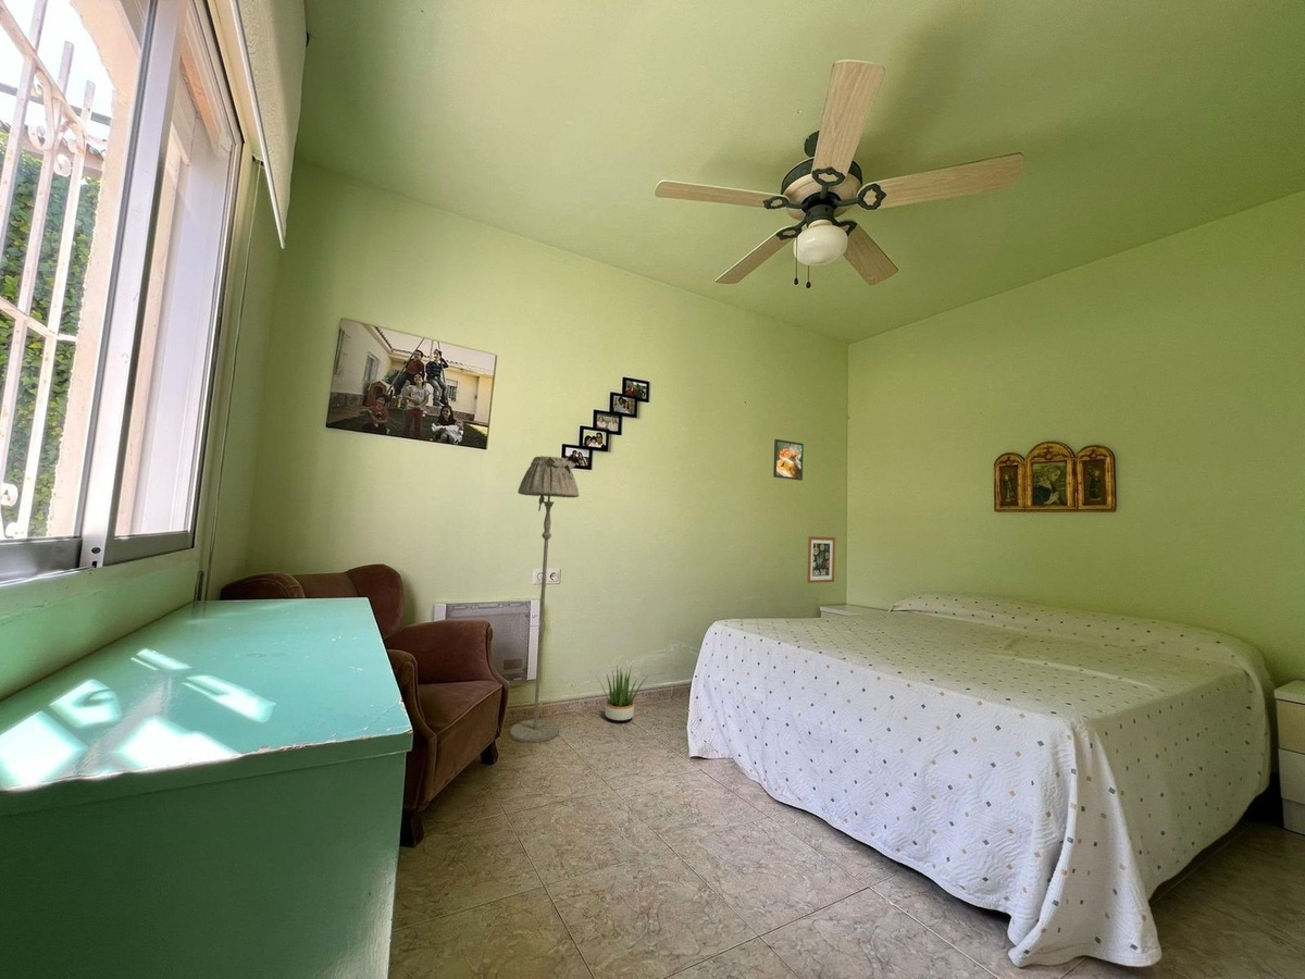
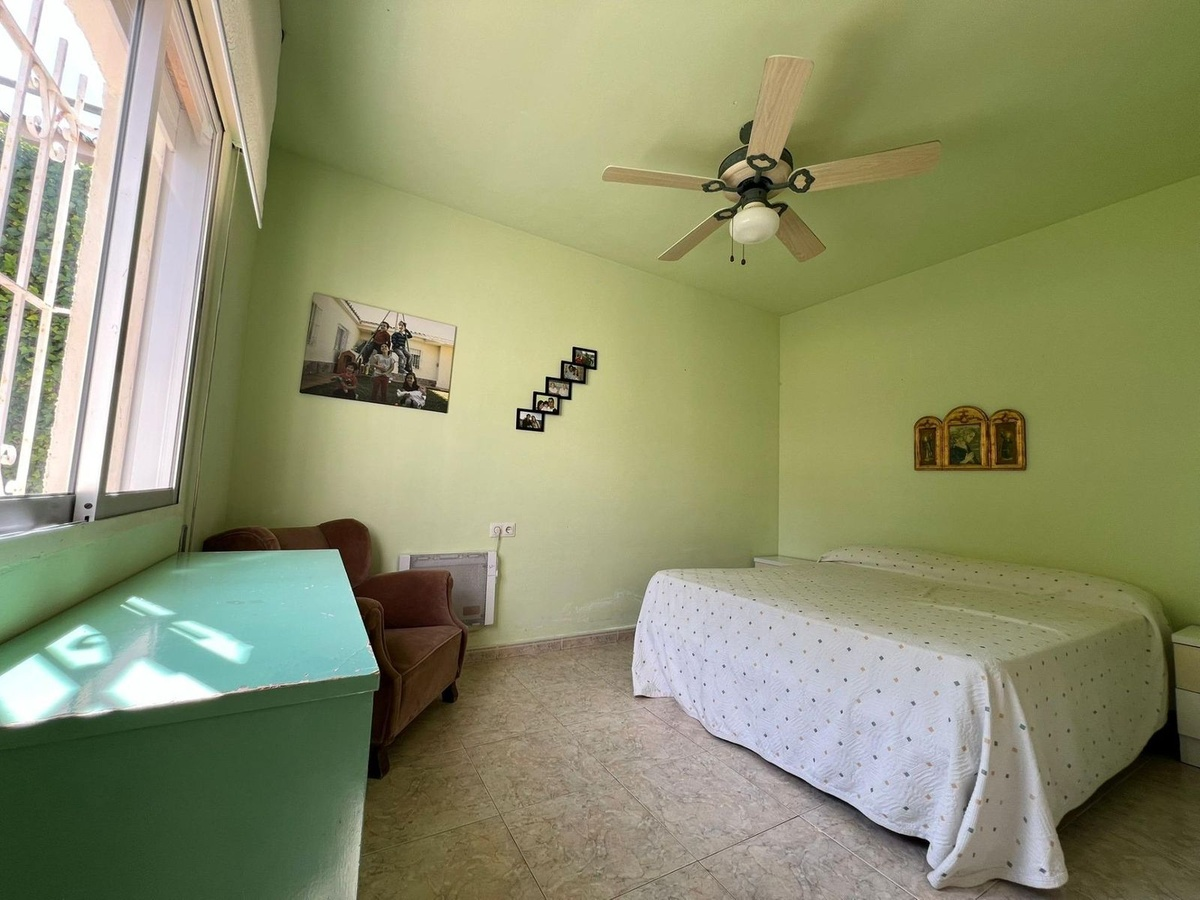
- floor lamp (543, 592)
- potted plant (620, 692)
- wall art (821, 559)
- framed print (788, 459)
